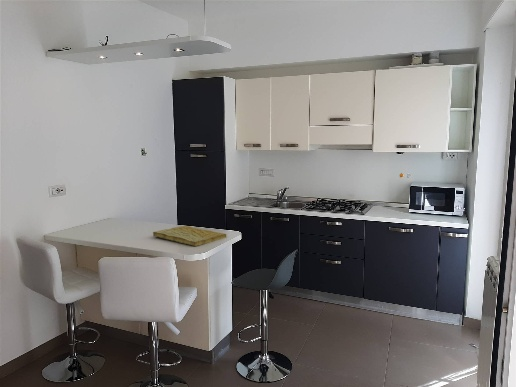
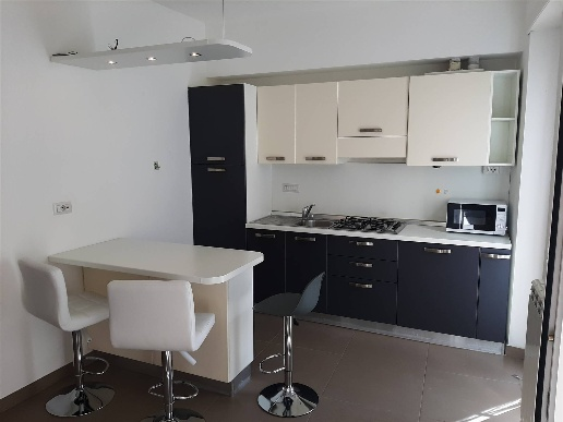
- cutting board (189, 234)
